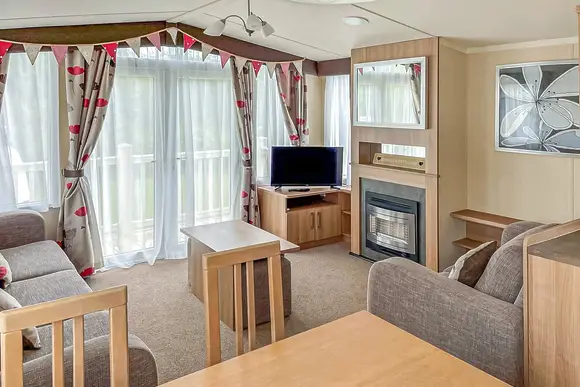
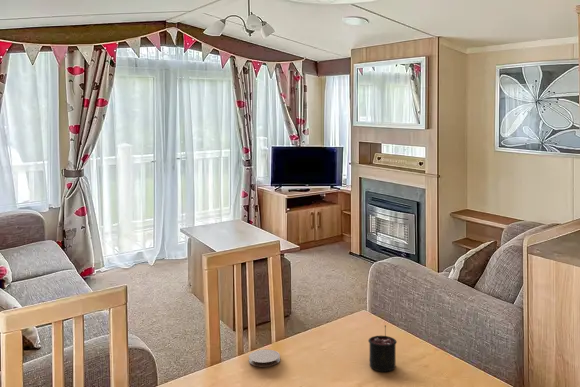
+ candle (382, 347)
+ coaster (264, 357)
